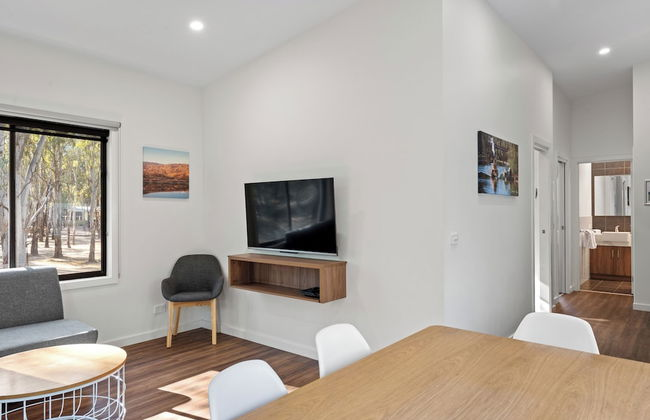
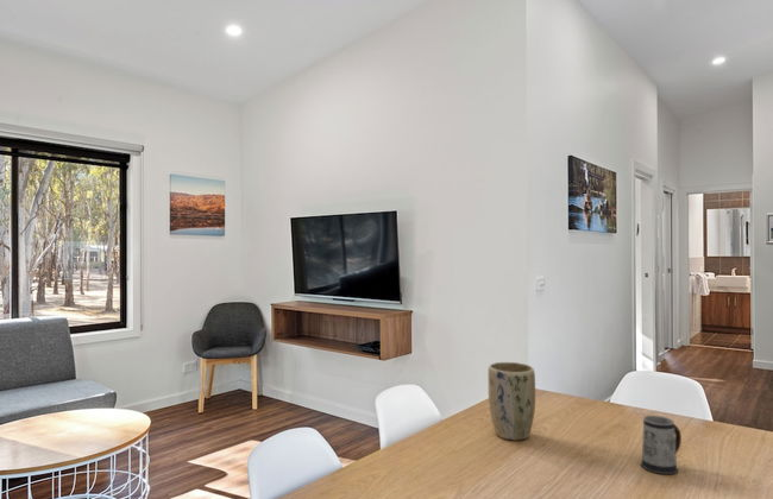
+ mug (664, 442)
+ plant pot (511, 400)
